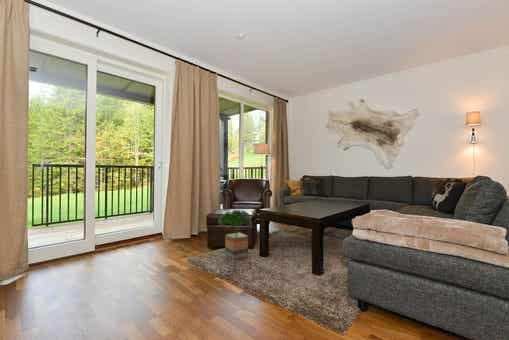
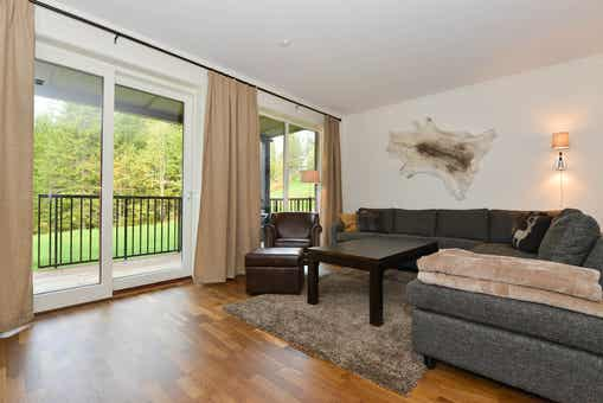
- potted tree (235, 233)
